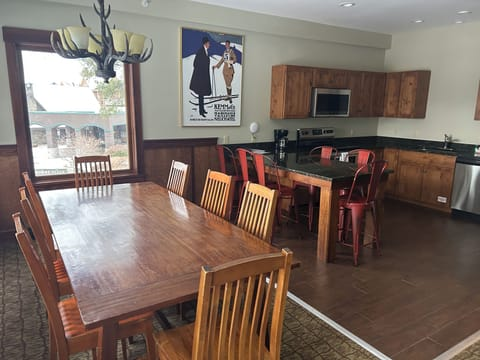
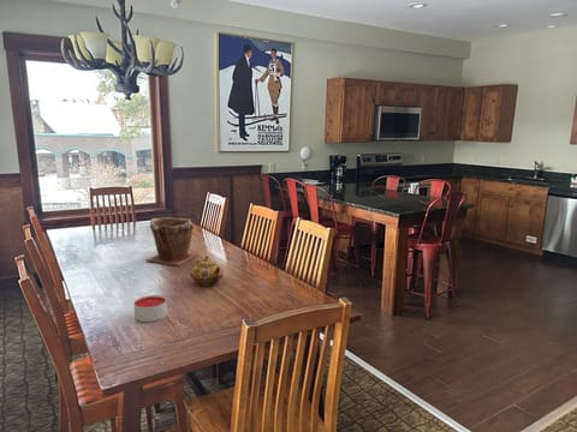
+ plant pot (171, 239)
+ teapot (207, 269)
+ candle (150, 307)
